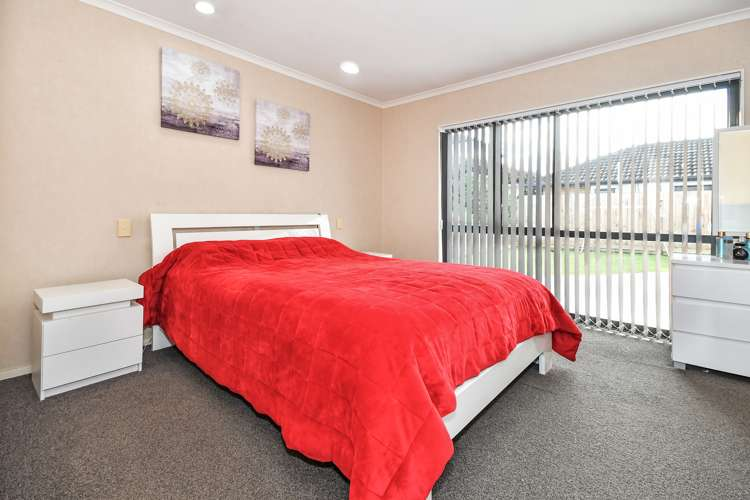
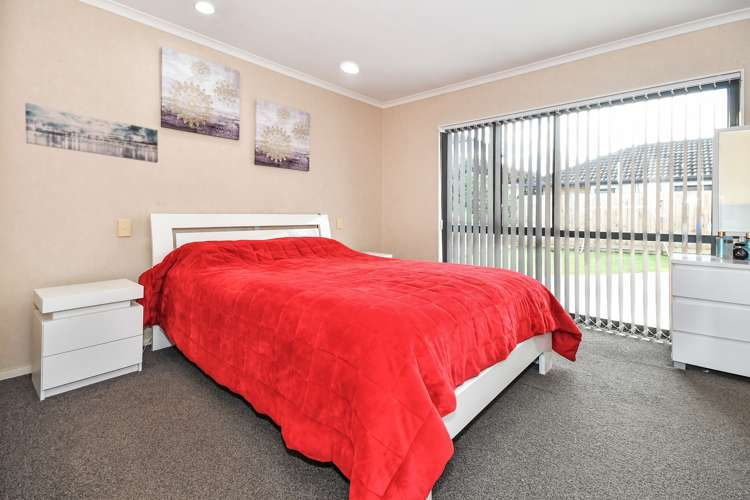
+ wall art (98, 136)
